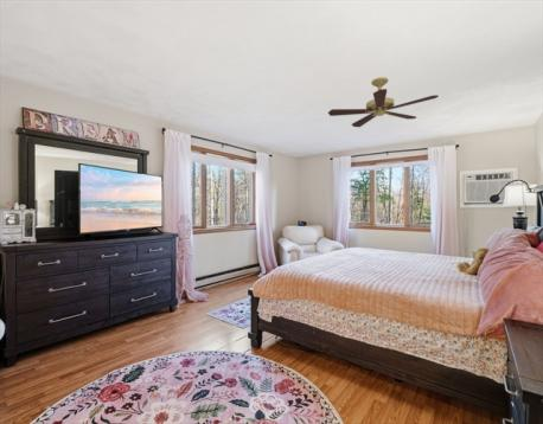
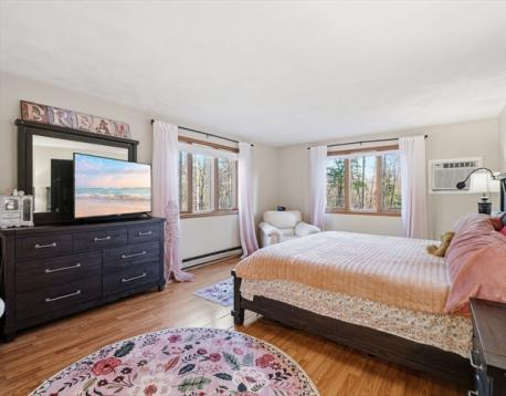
- ceiling fan (378, 96)
